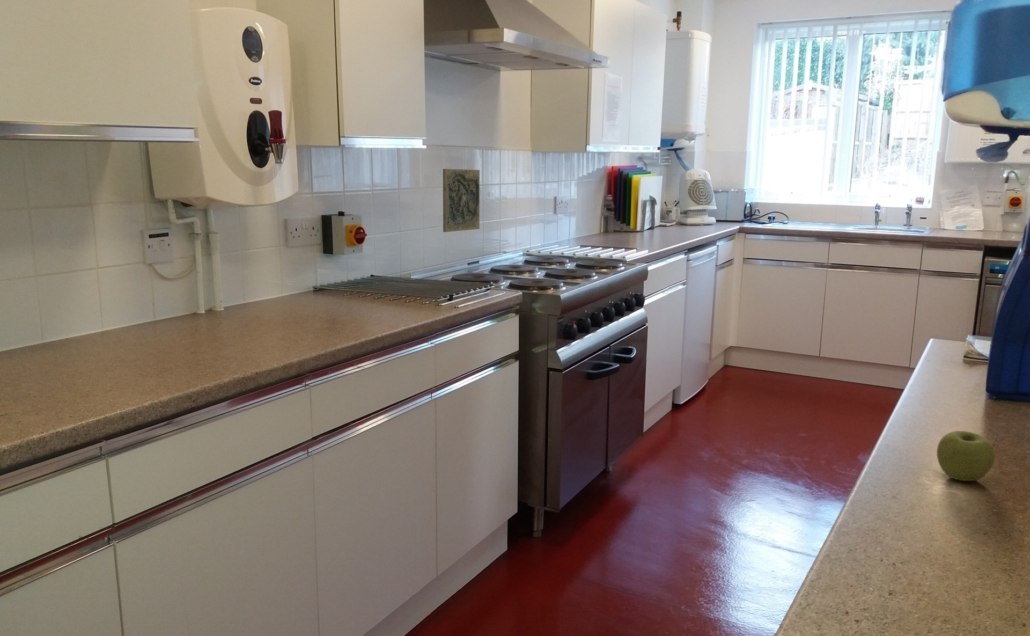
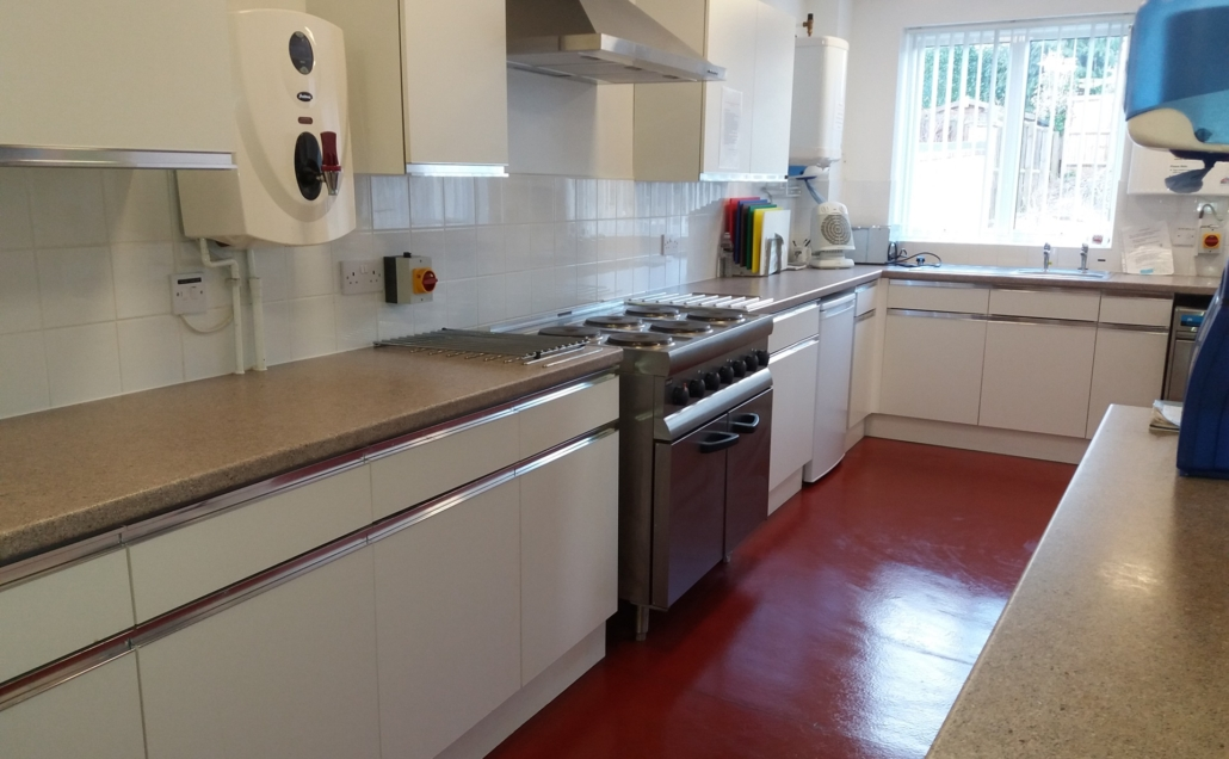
- apple (965, 456)
- decorative tile (461, 200)
